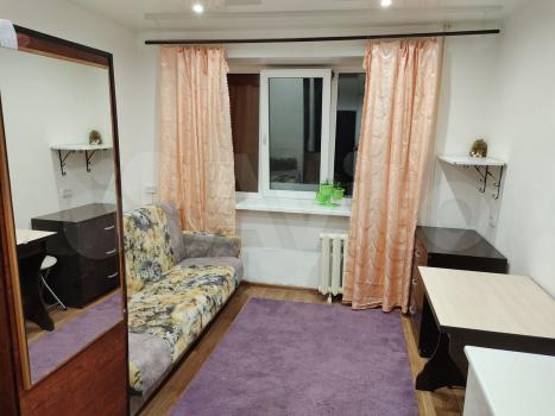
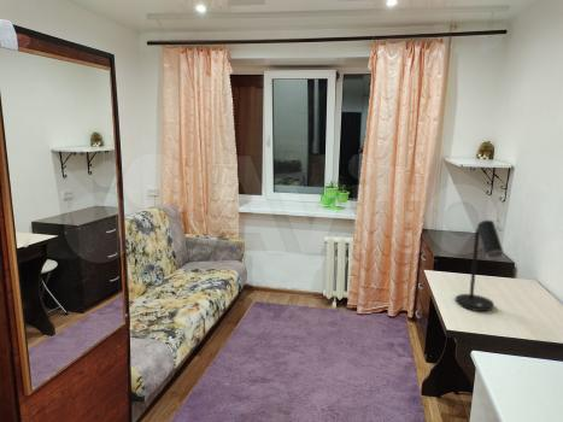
+ desk lamp (475, 264)
